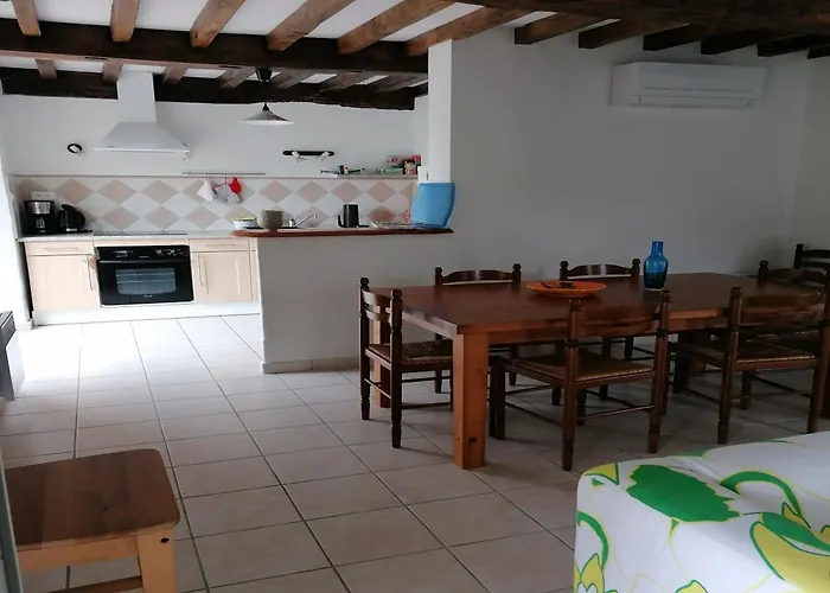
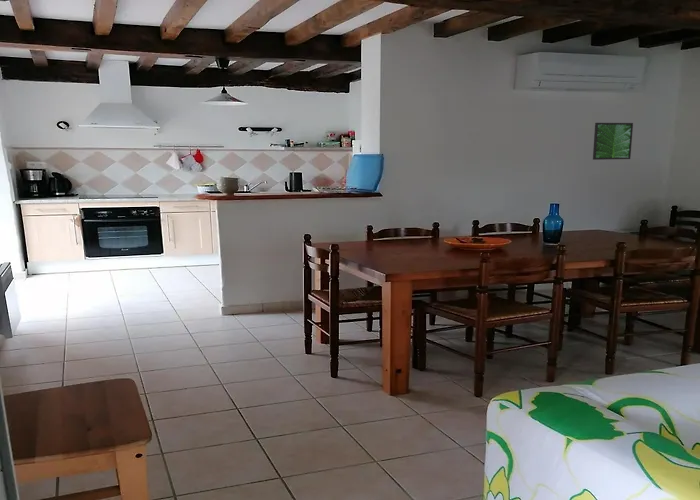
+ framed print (613, 141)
